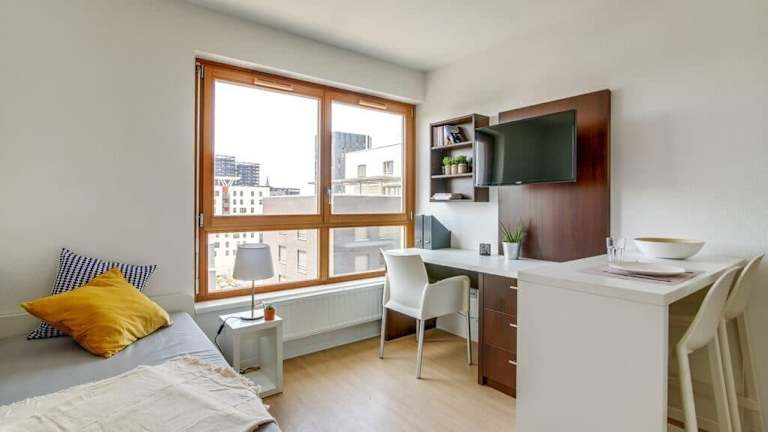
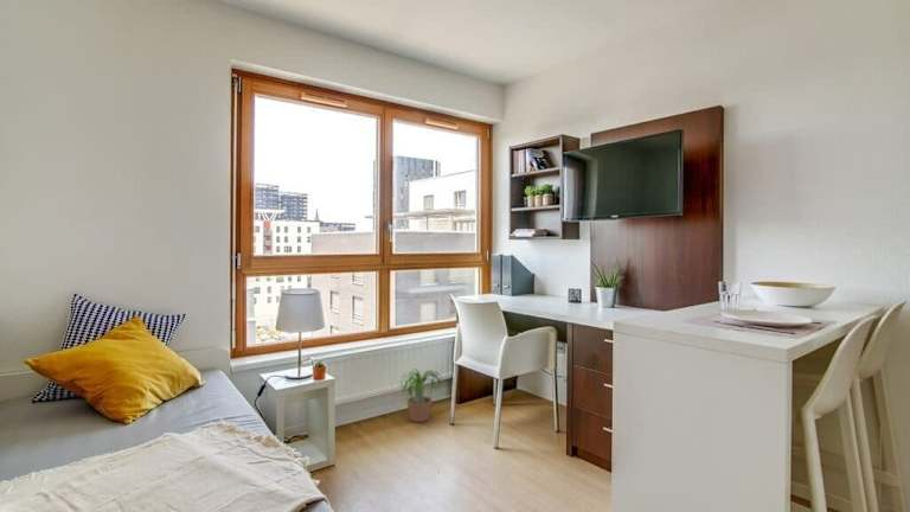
+ potted plant (419, 392)
